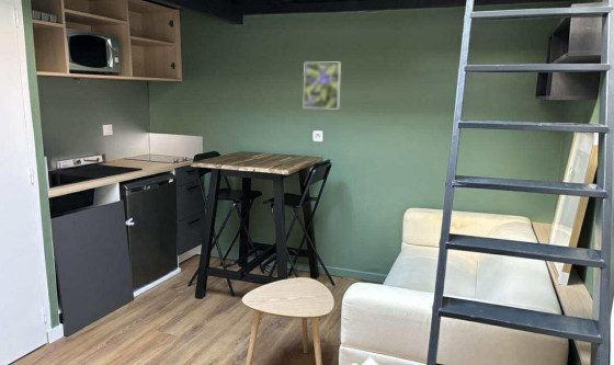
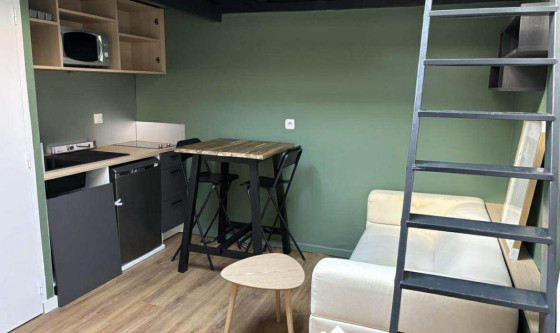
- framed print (321, 85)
